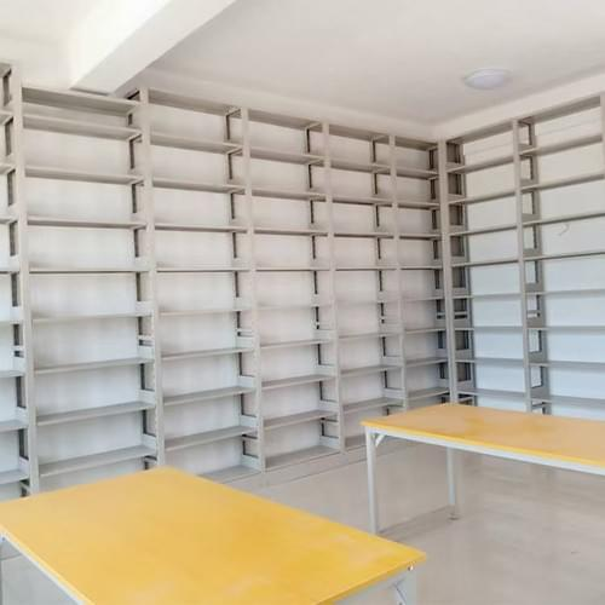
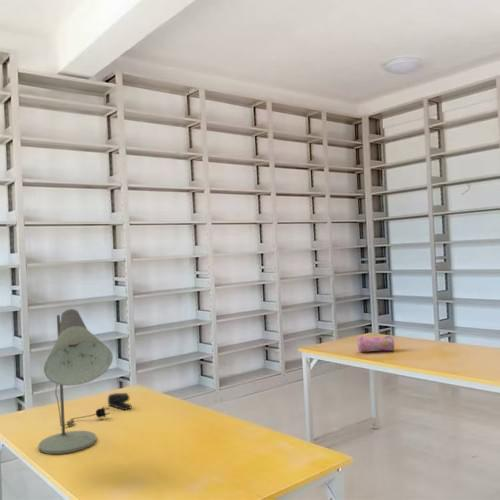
+ desk lamp (82, 373)
+ stapler (119, 399)
+ pencil case (376, 343)
